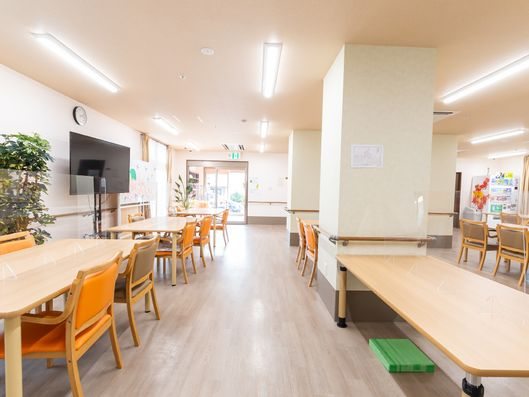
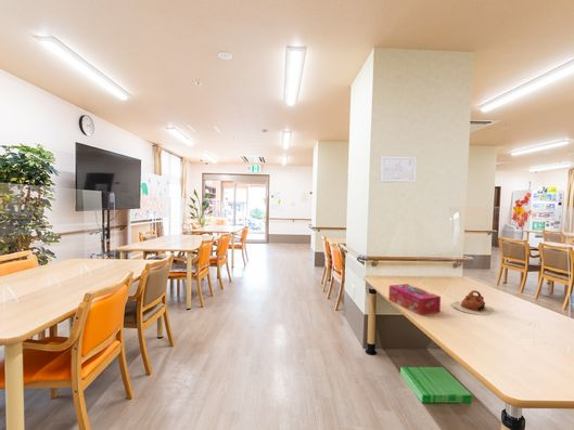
+ tissue box (412, 298)
+ teapot (473, 299)
